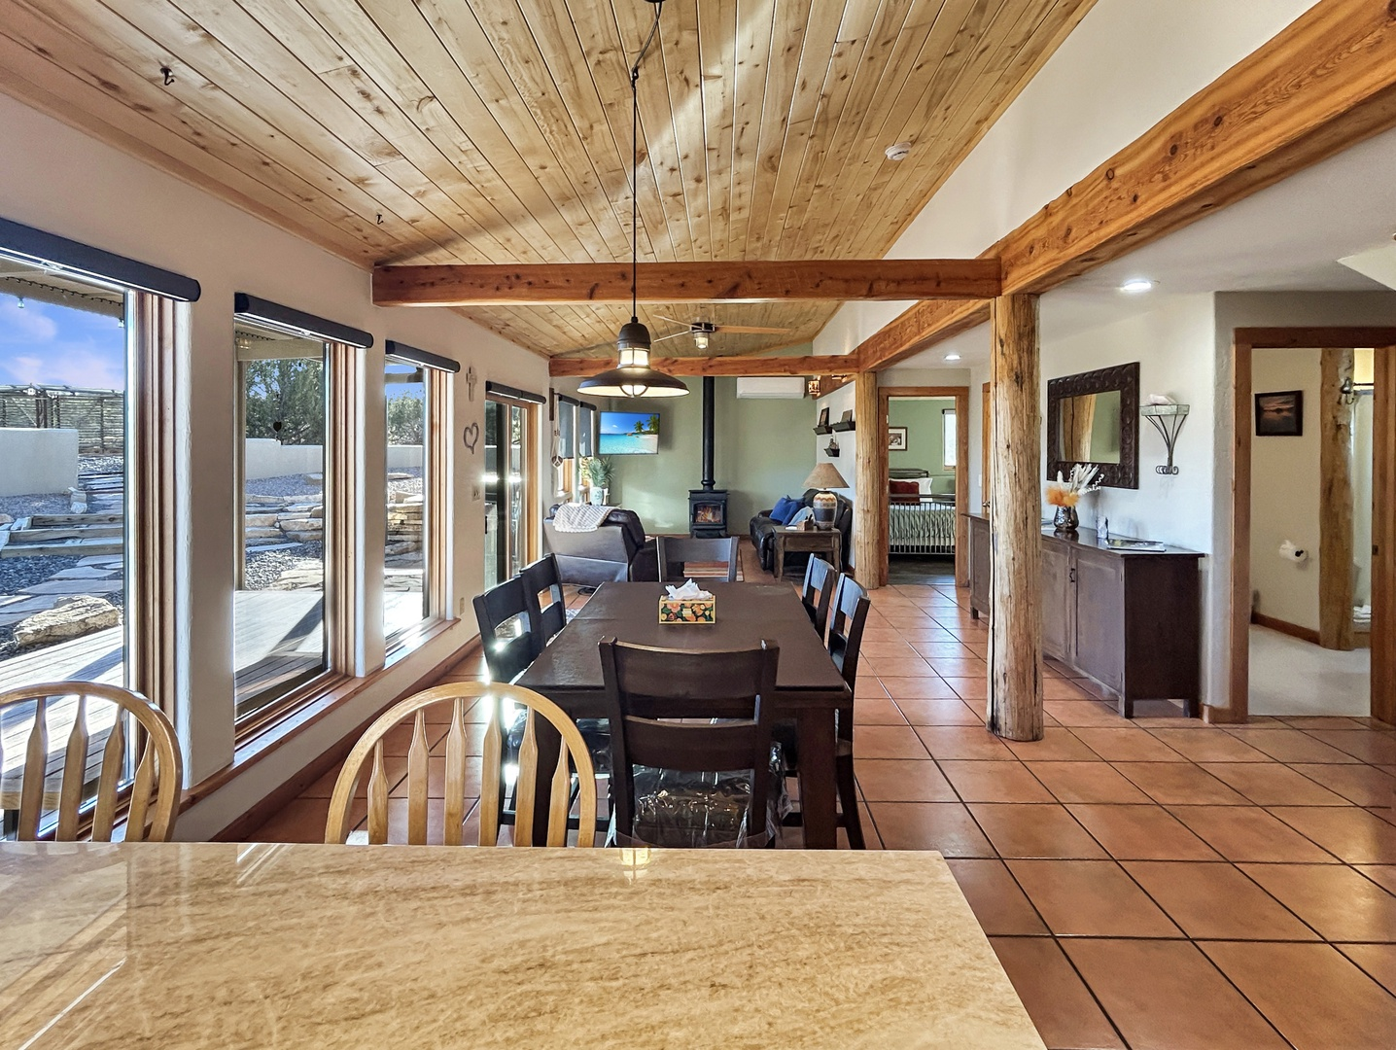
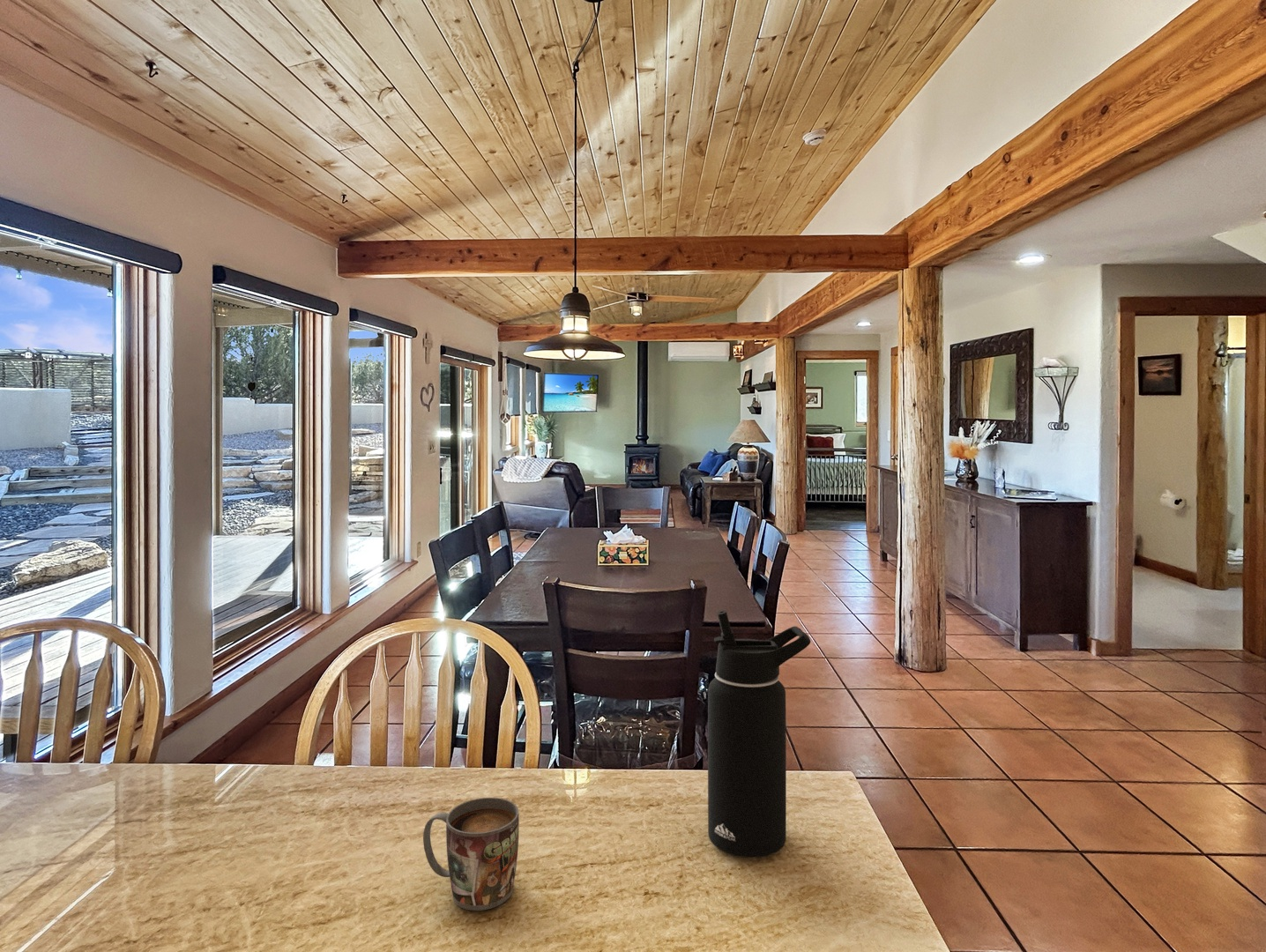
+ water bottle (757, 725)
+ mug (469, 850)
